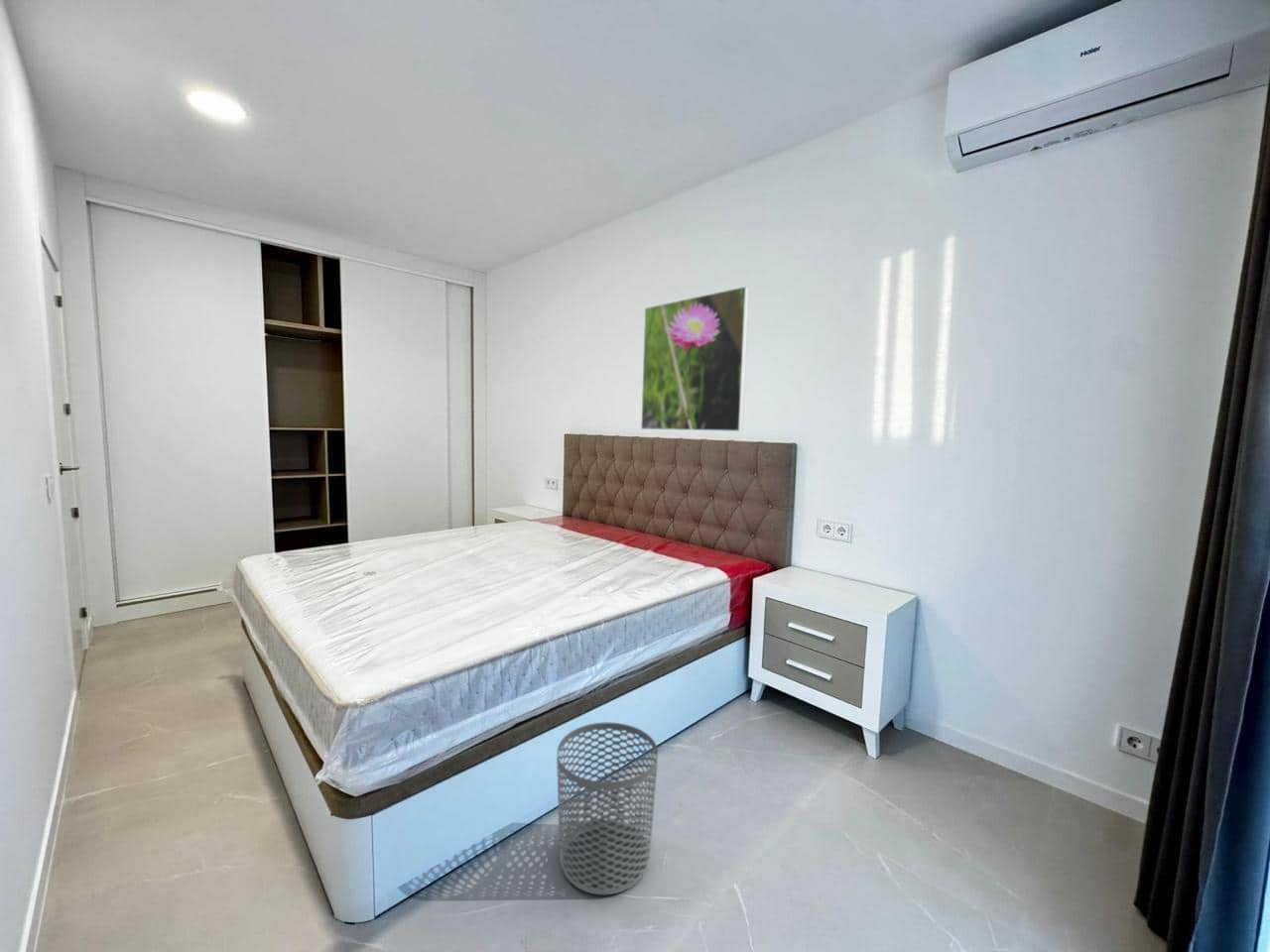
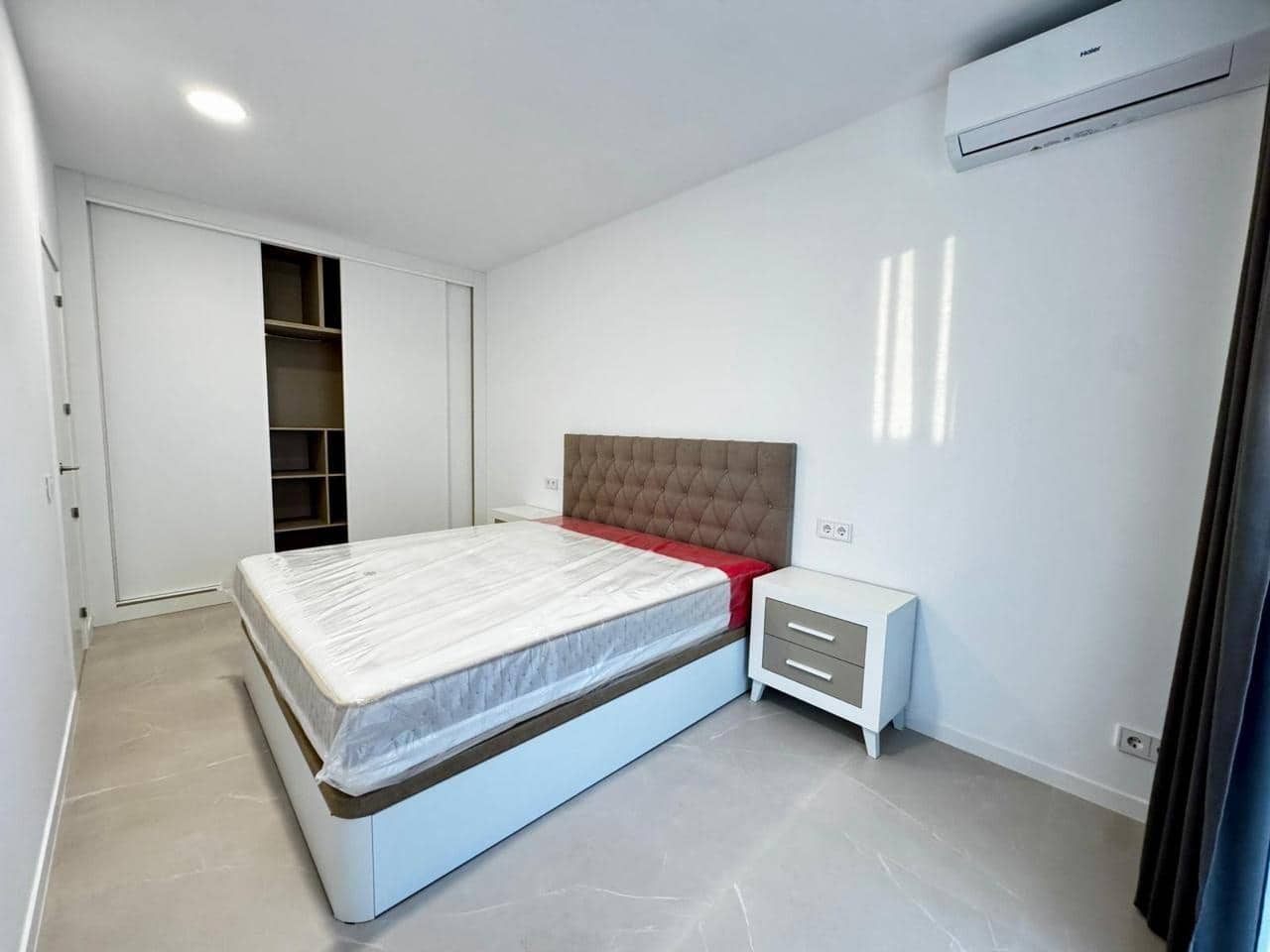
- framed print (690, 365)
- waste bin (606, 803)
